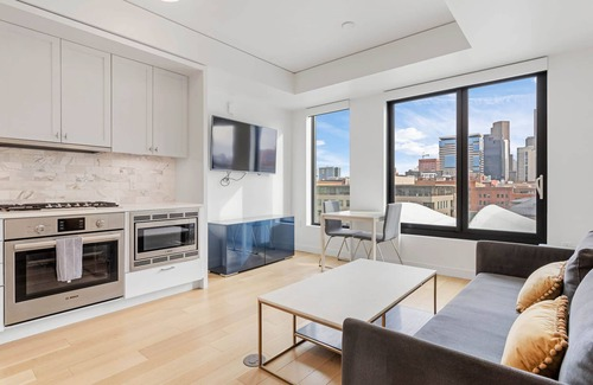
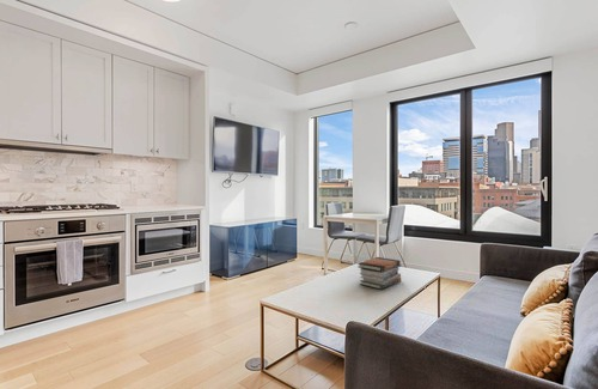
+ book stack (379, 272)
